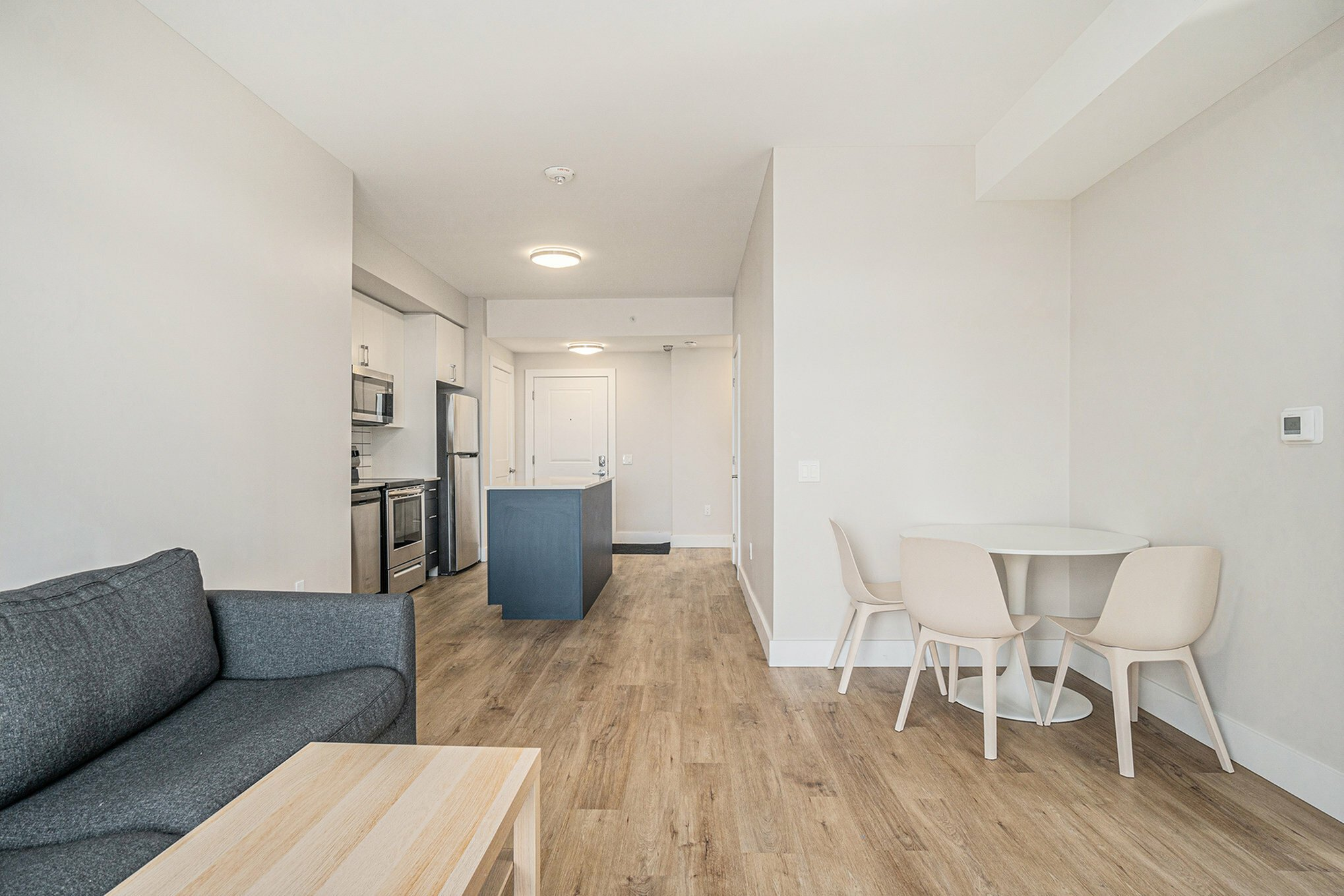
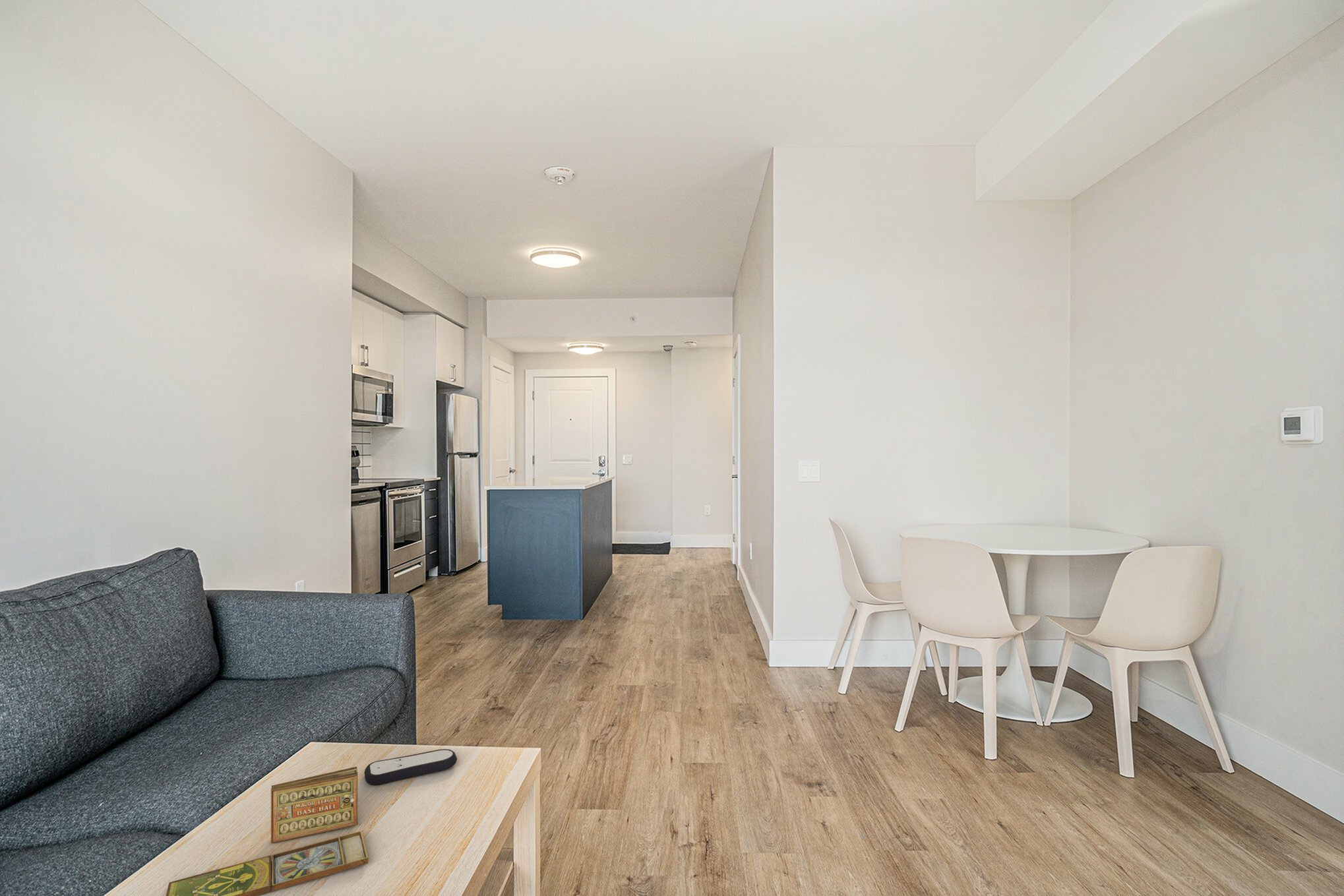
+ board game (271, 835)
+ remote control (412, 765)
